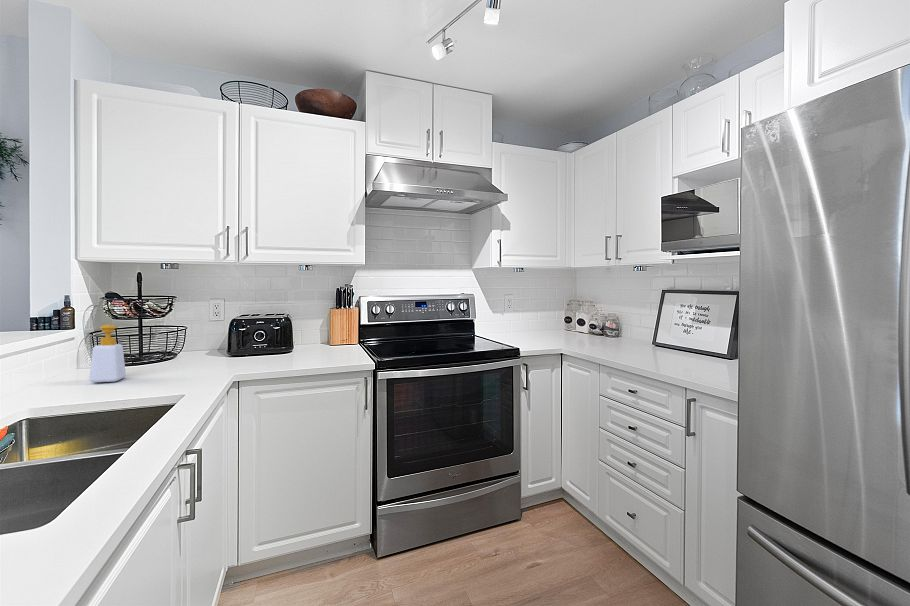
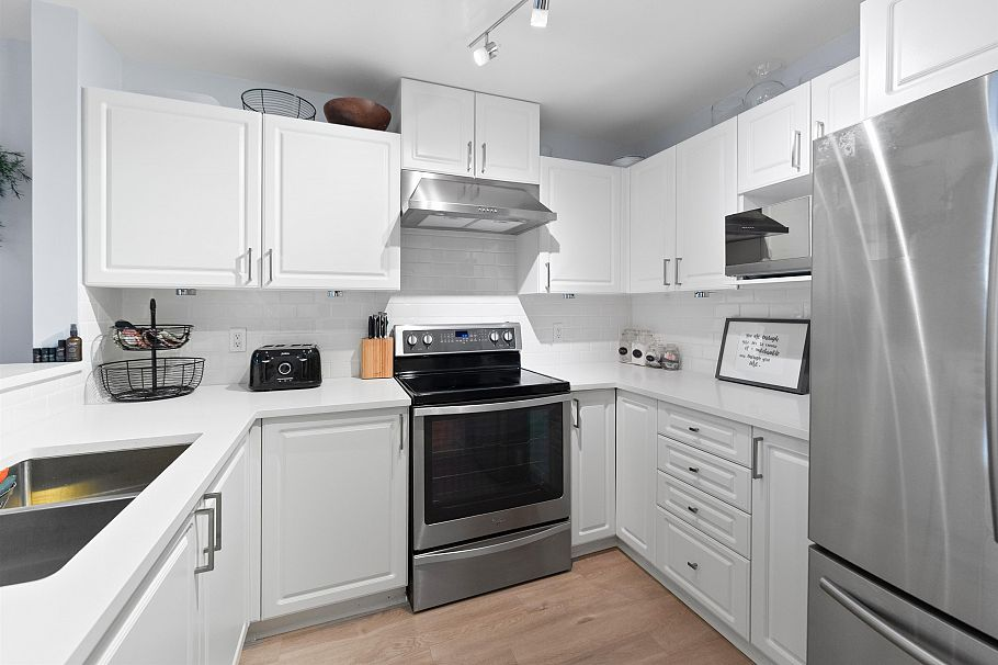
- soap bottle (110, 351)
